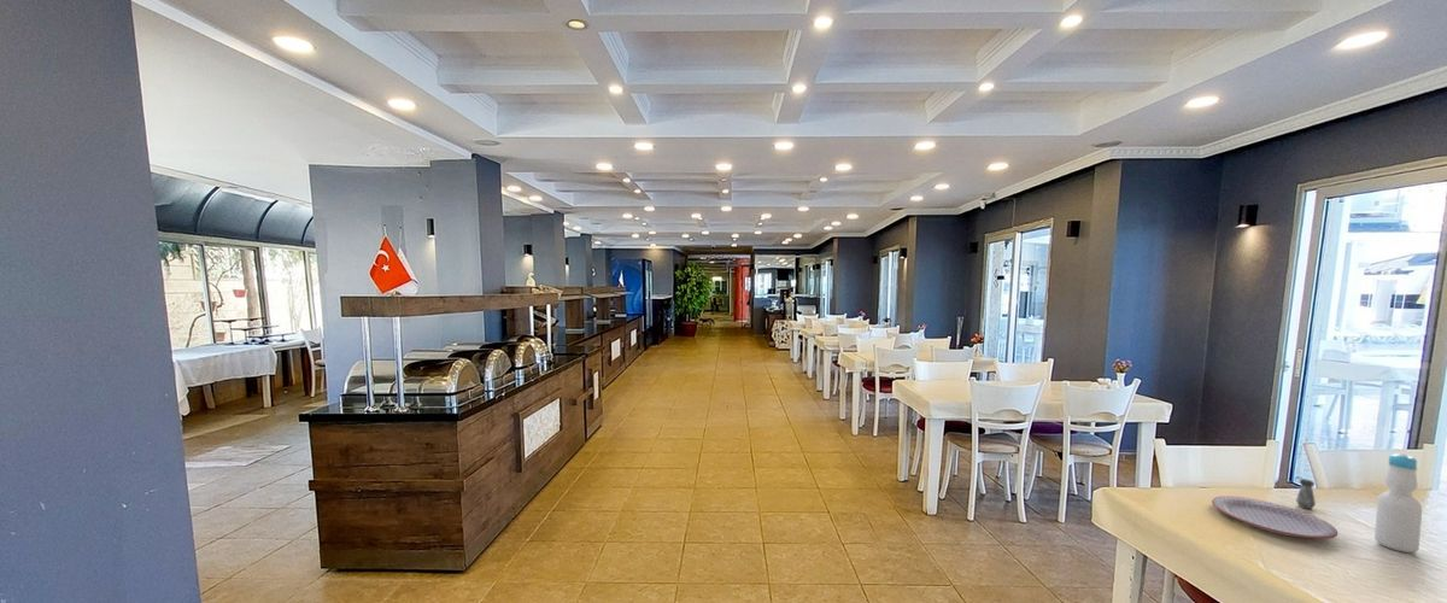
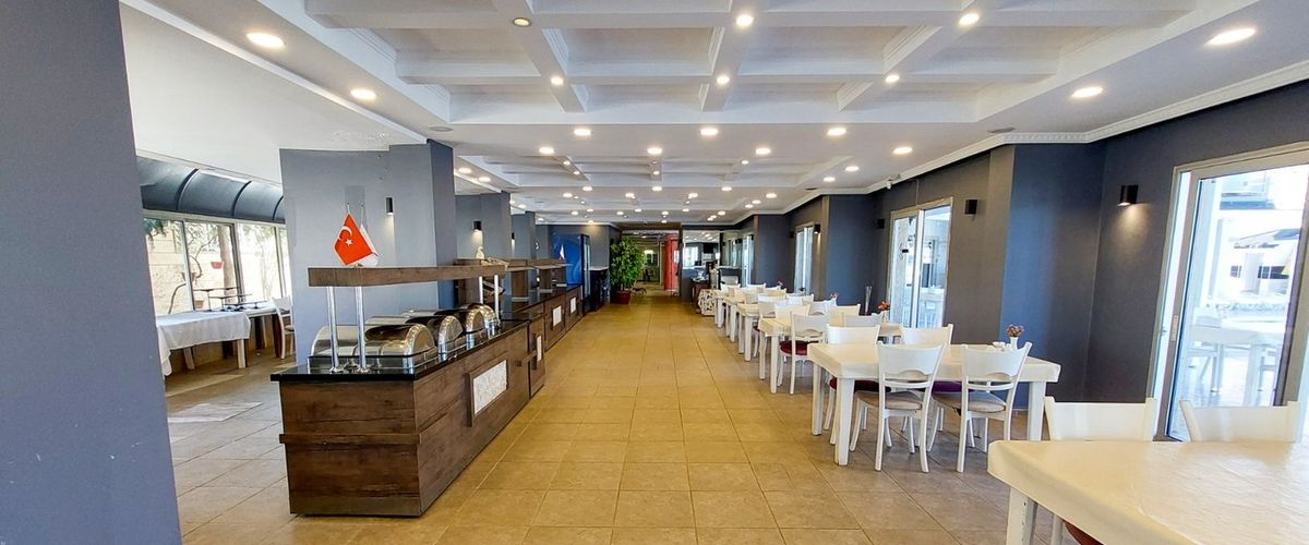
- bottle (1399, 500)
- plate (1270, 517)
- salt shaker (1306, 493)
